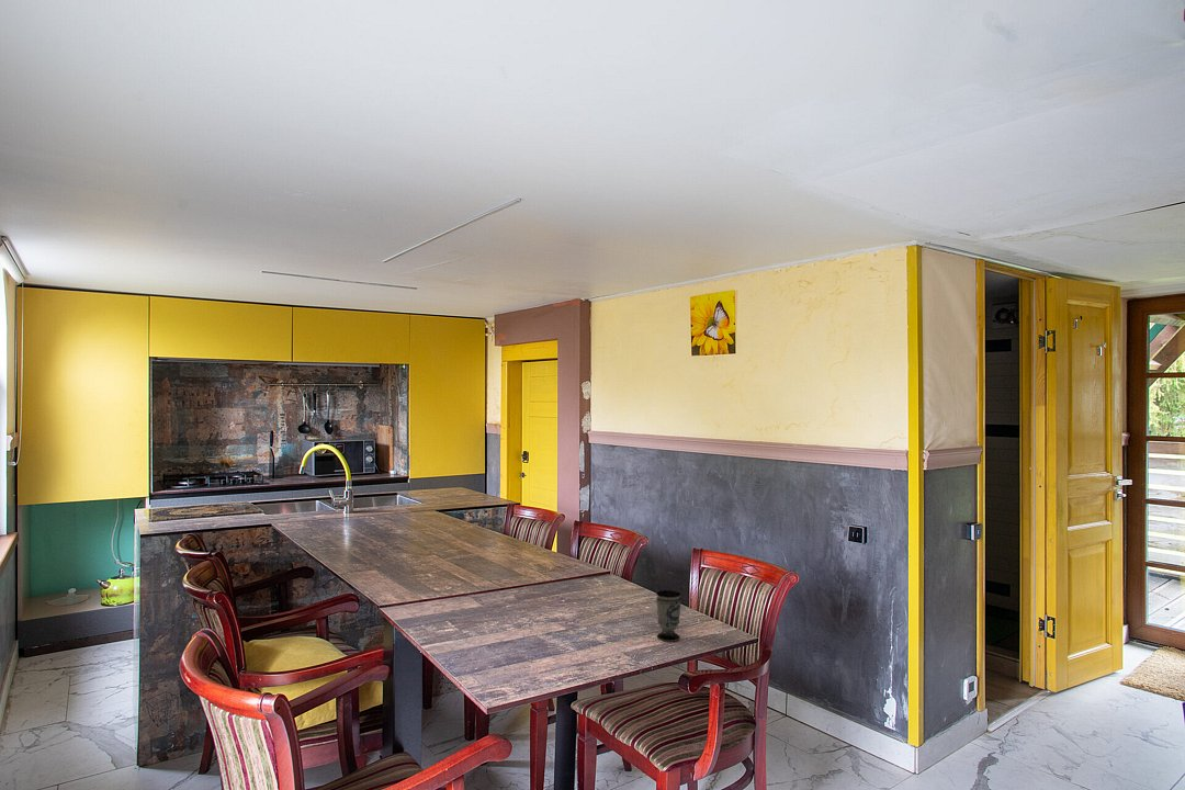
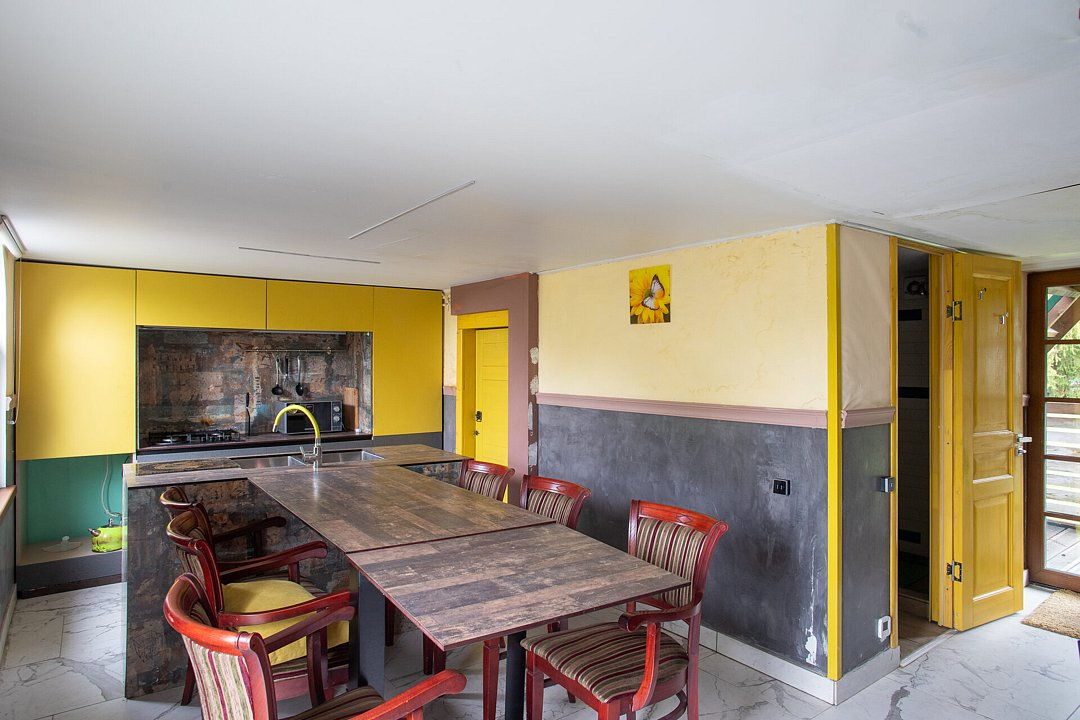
- cup (668, 614)
